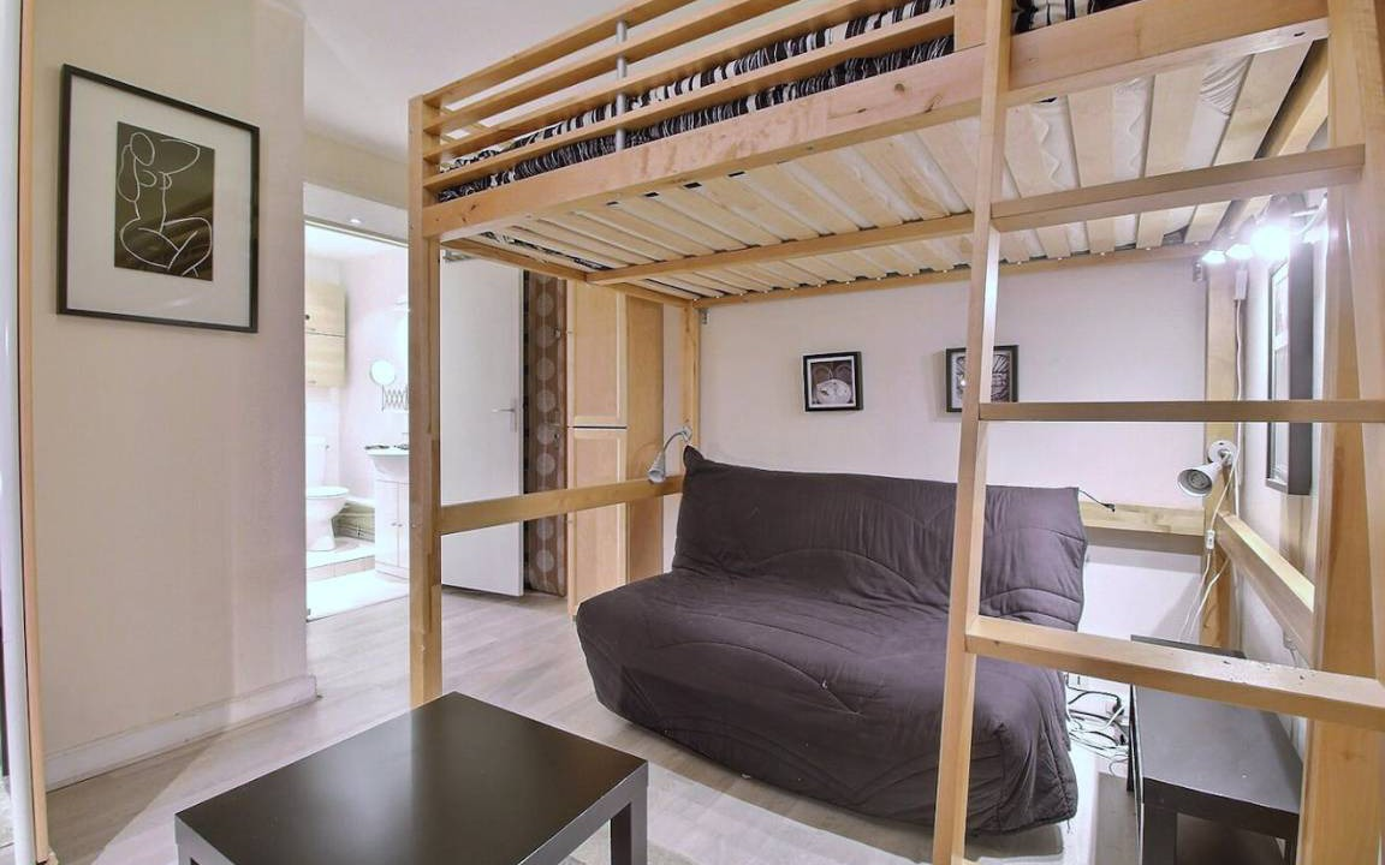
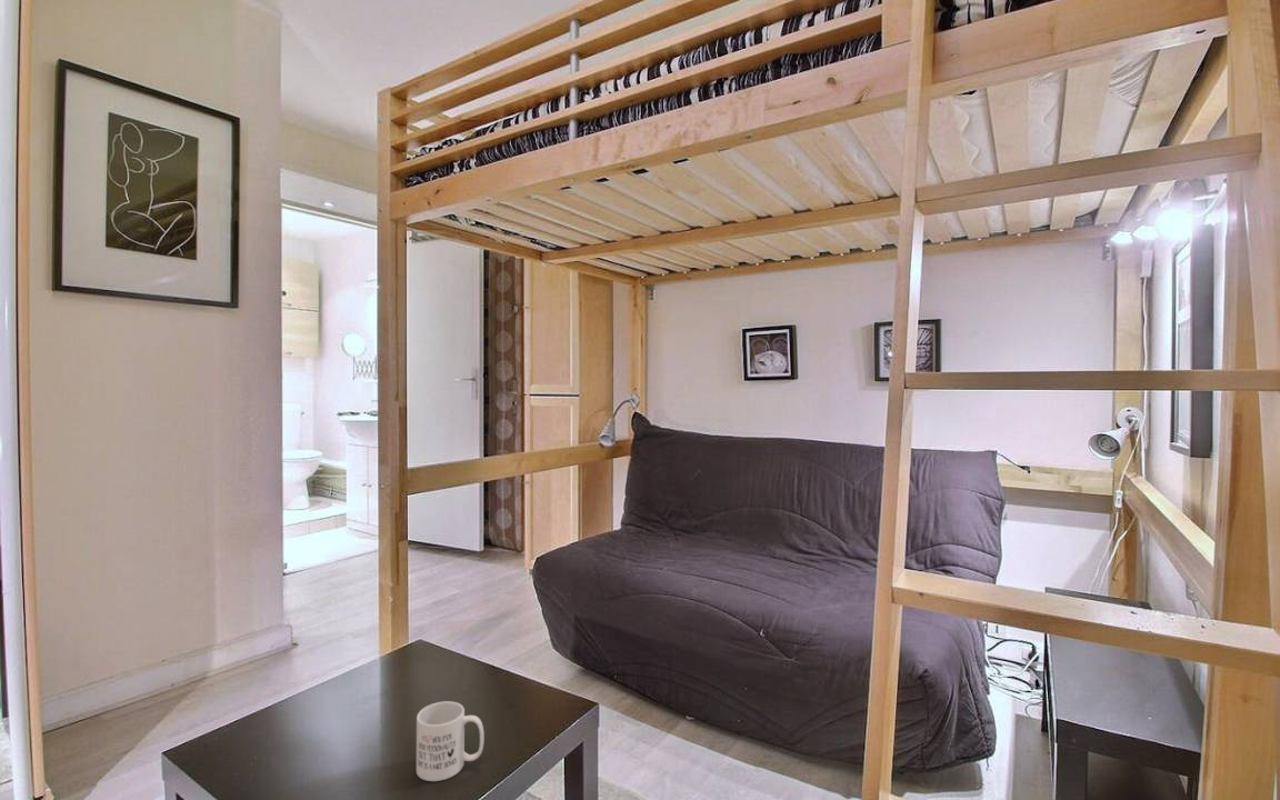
+ mug (450, 739)
